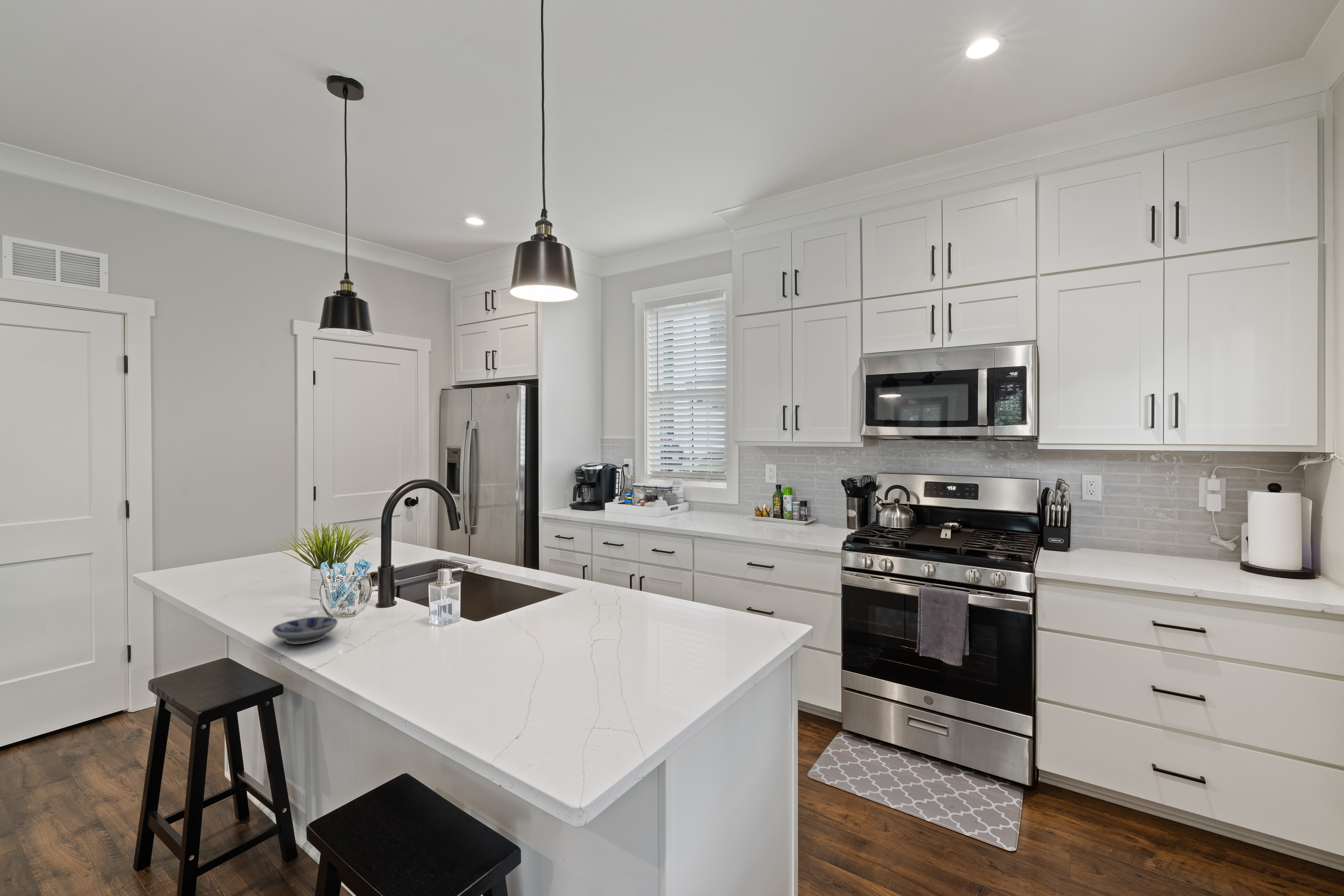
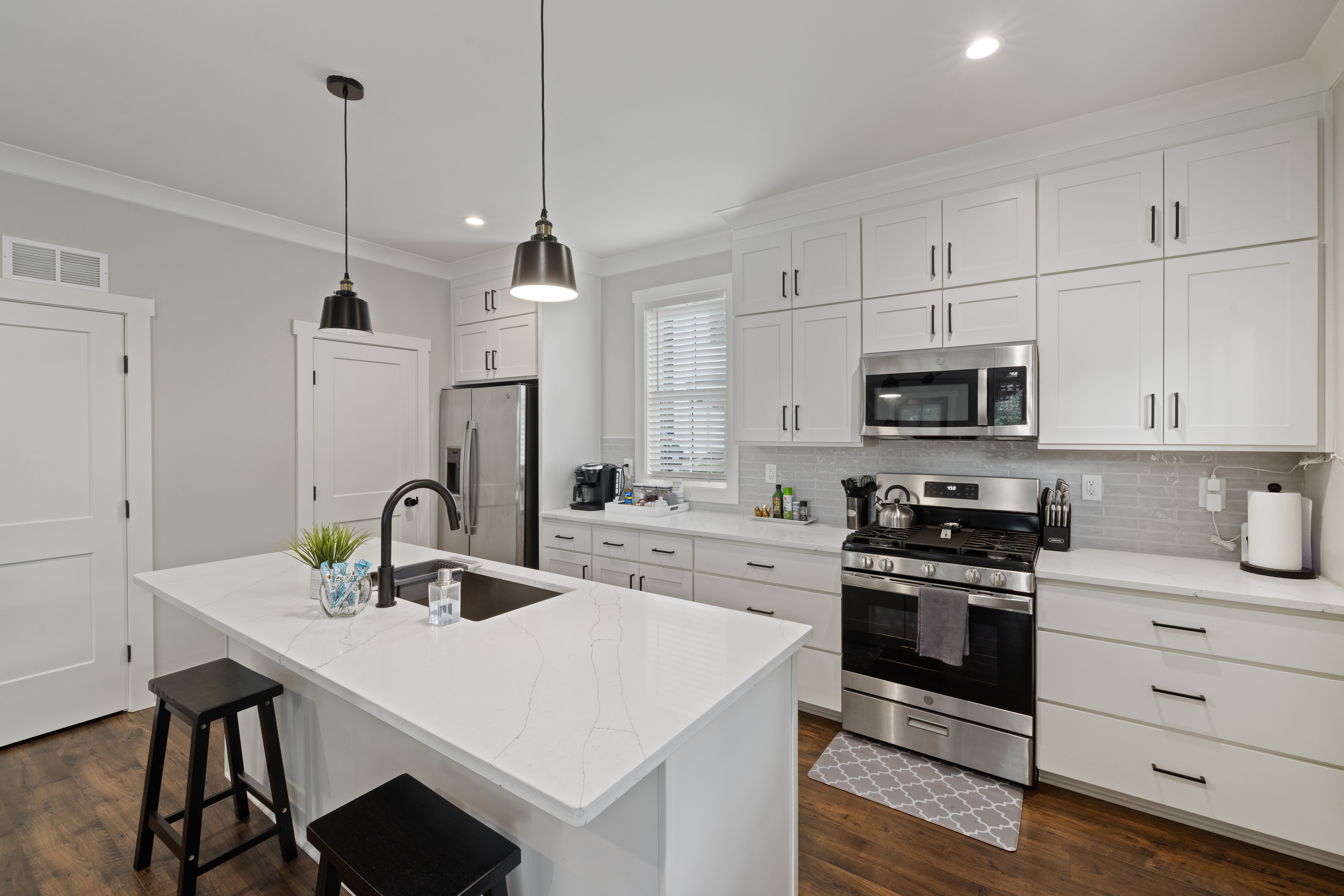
- bowl (306, 631)
